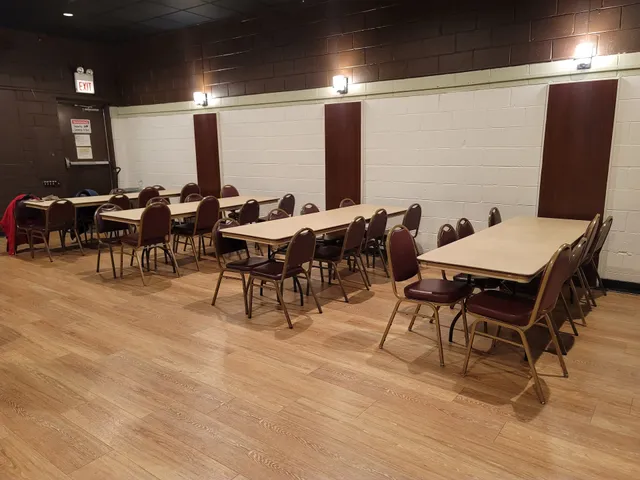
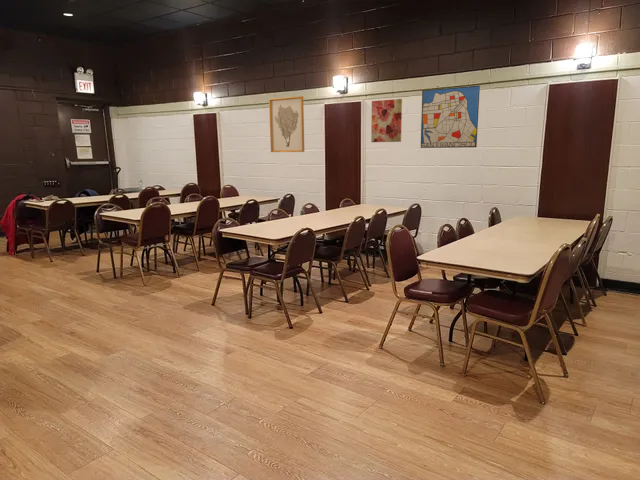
+ wall art (386, 121)
+ wall art (448, 118)
+ wall art (286, 125)
